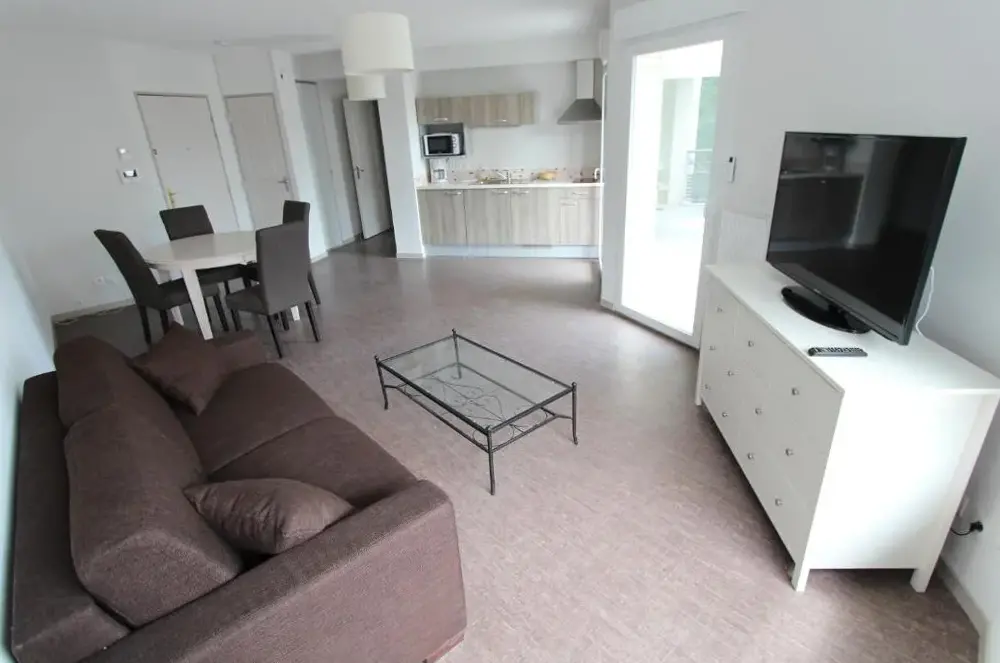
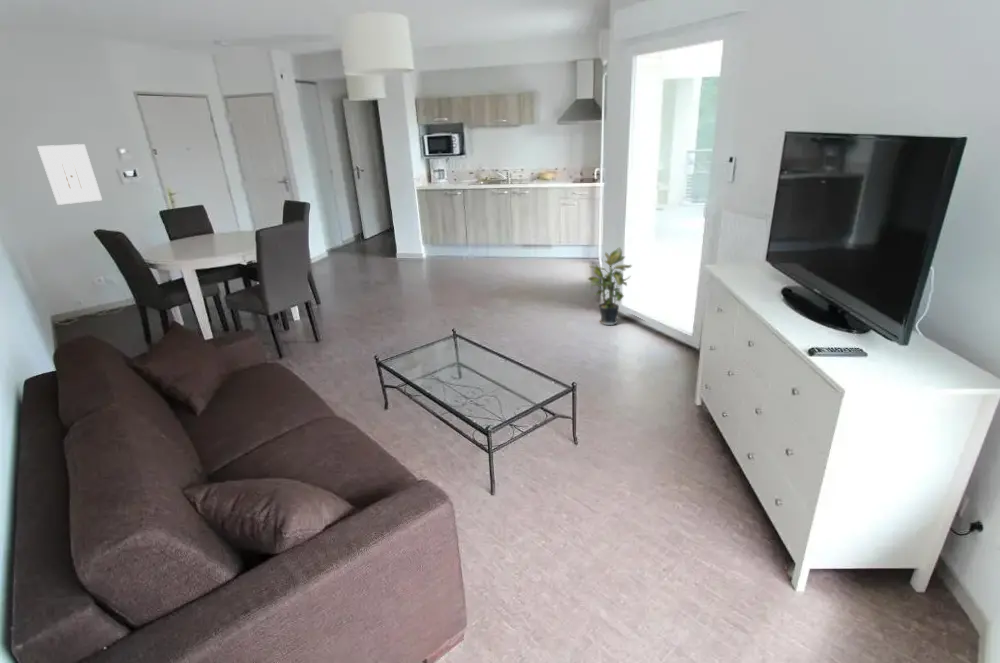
+ potted plant (610, 285)
+ wall art (71, 174)
